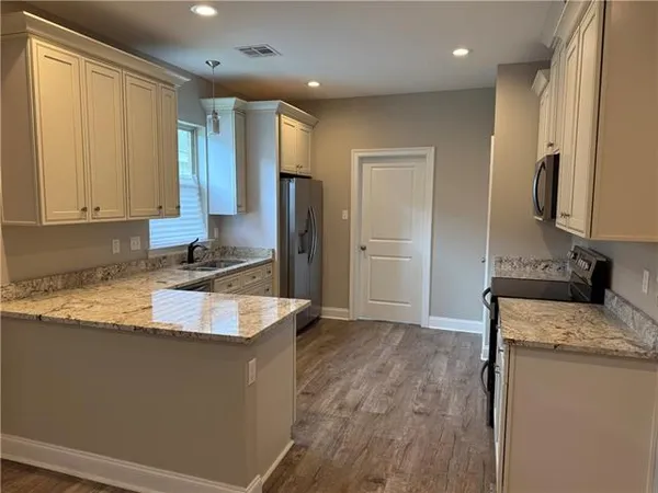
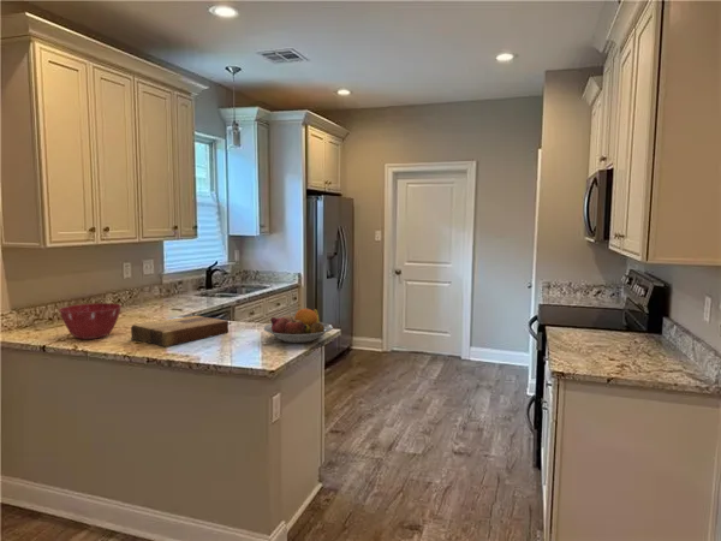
+ fruit bowl (298, 323)
+ cutting board (180, 328)
+ mixing bowl (91, 321)
